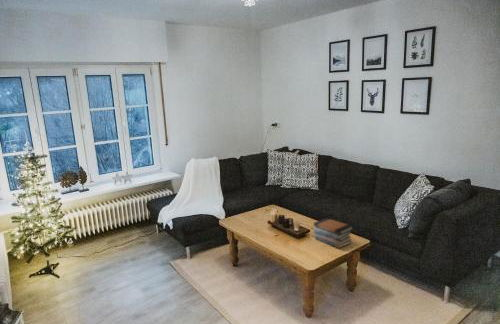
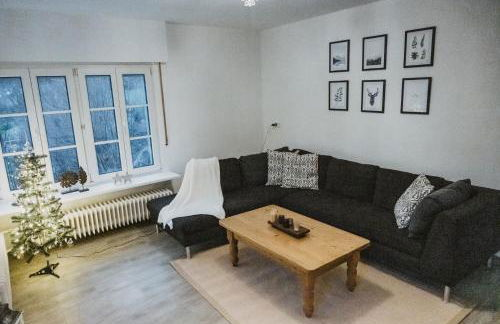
- book stack (332, 232)
